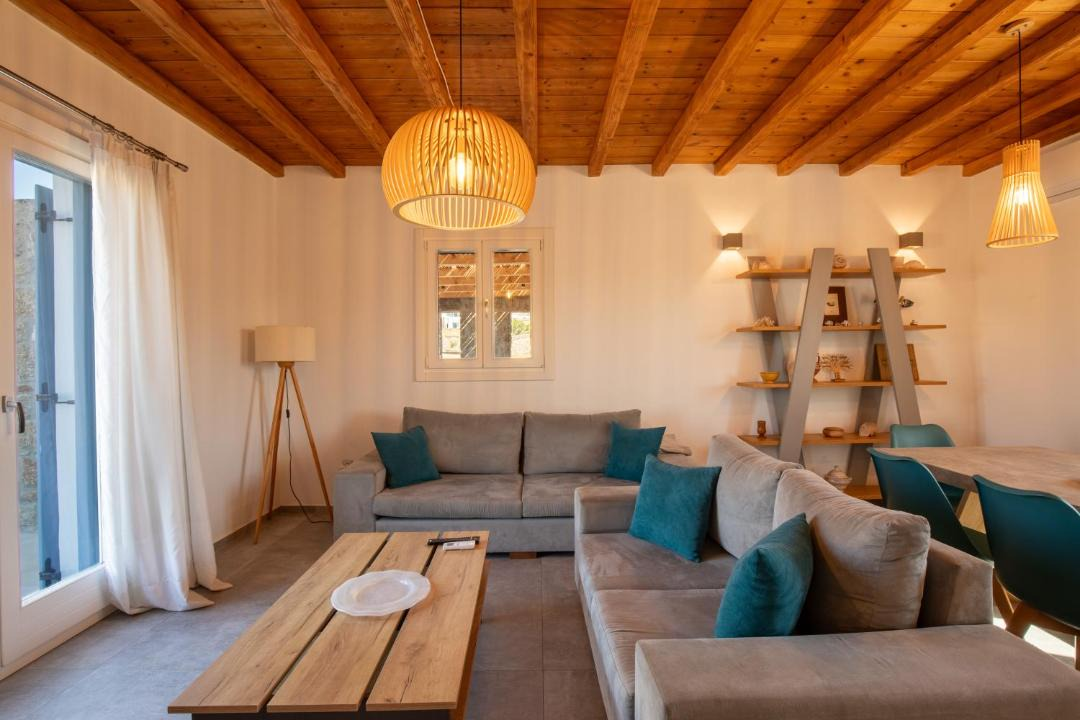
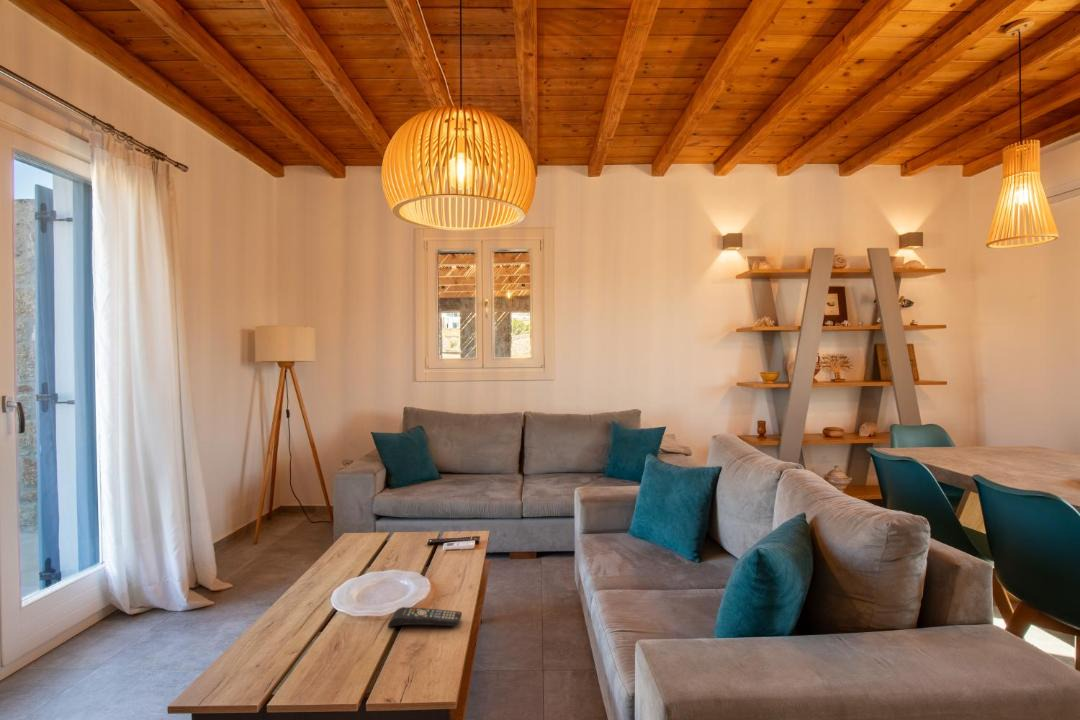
+ remote control (425, 617)
